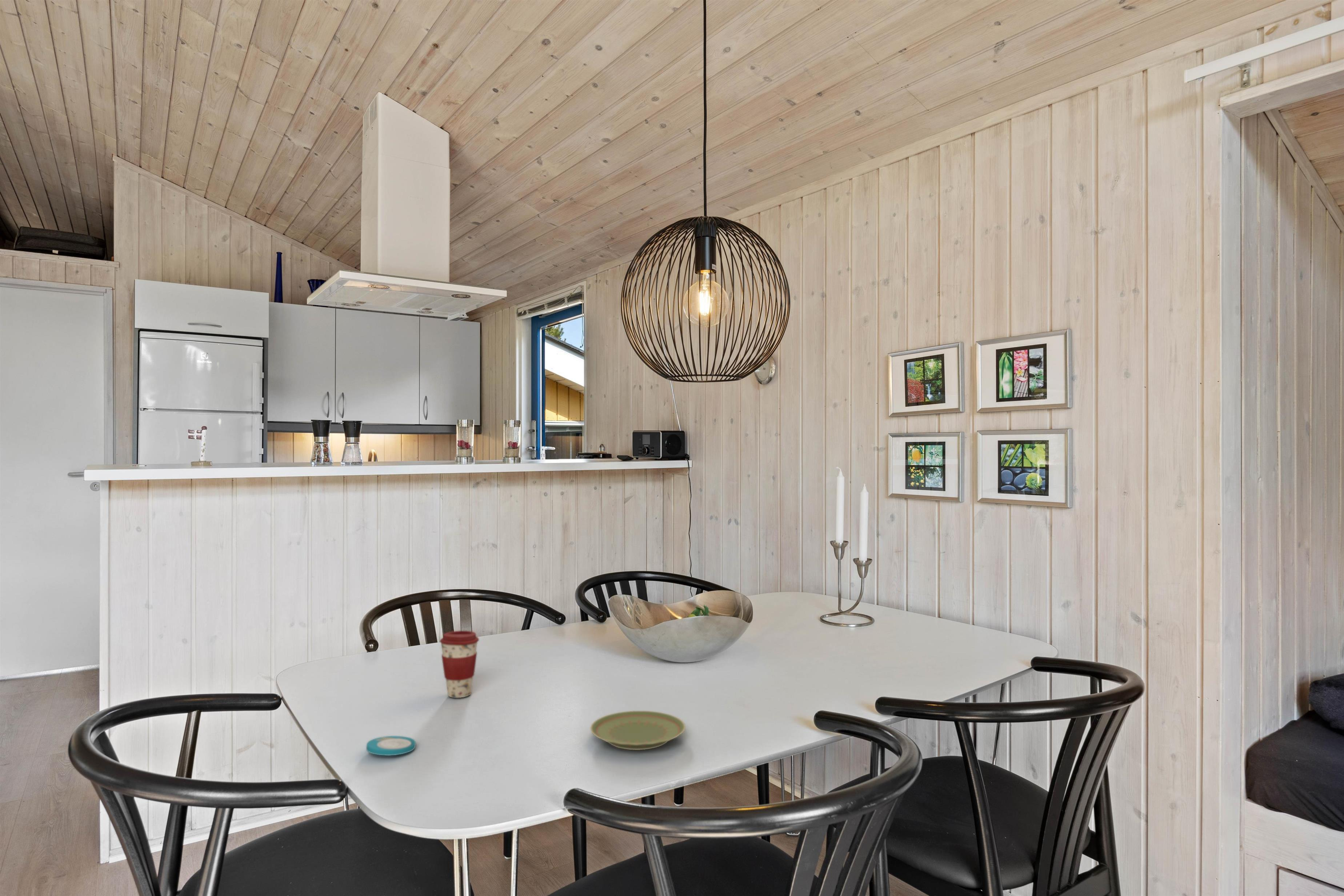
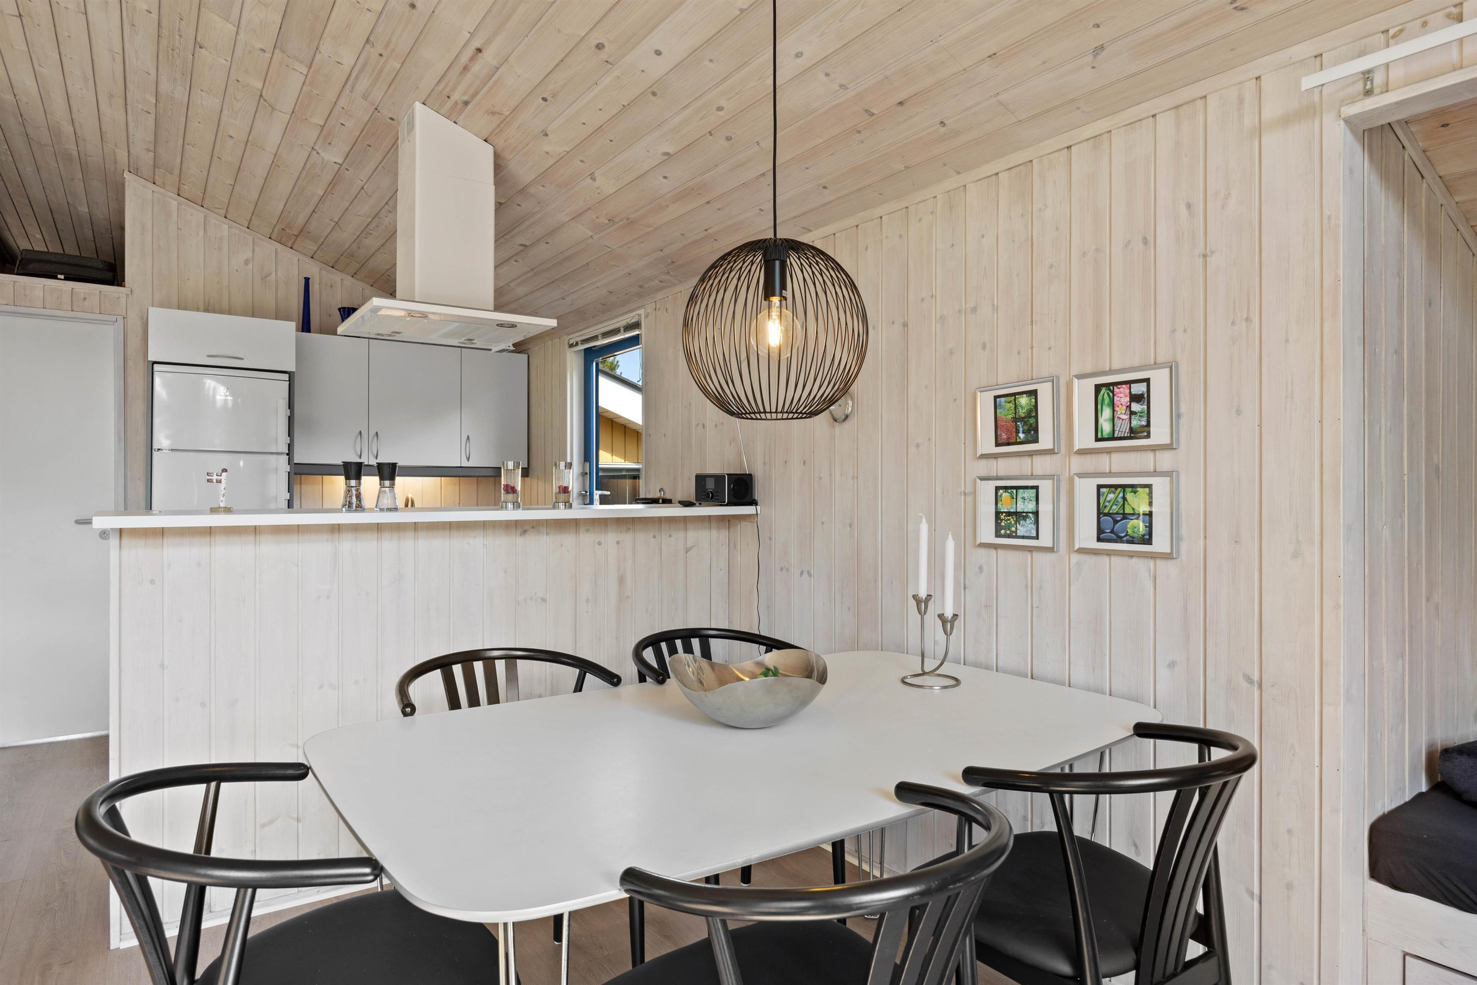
- coffee cup (459, 664)
- plate (638, 732)
- plate (393, 741)
